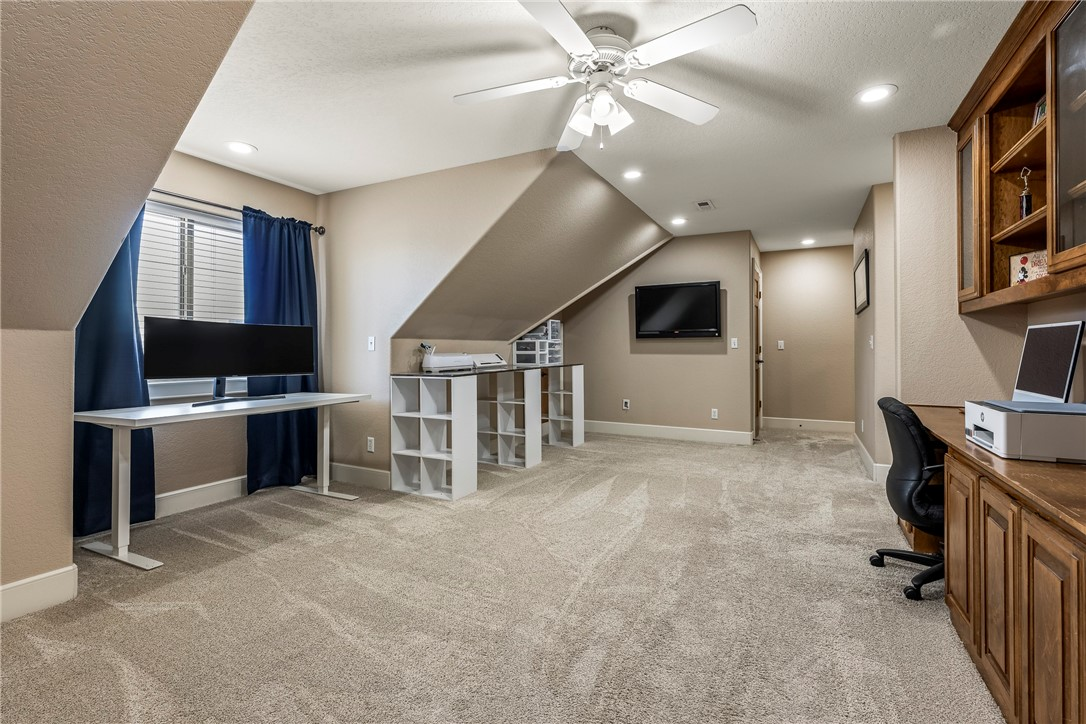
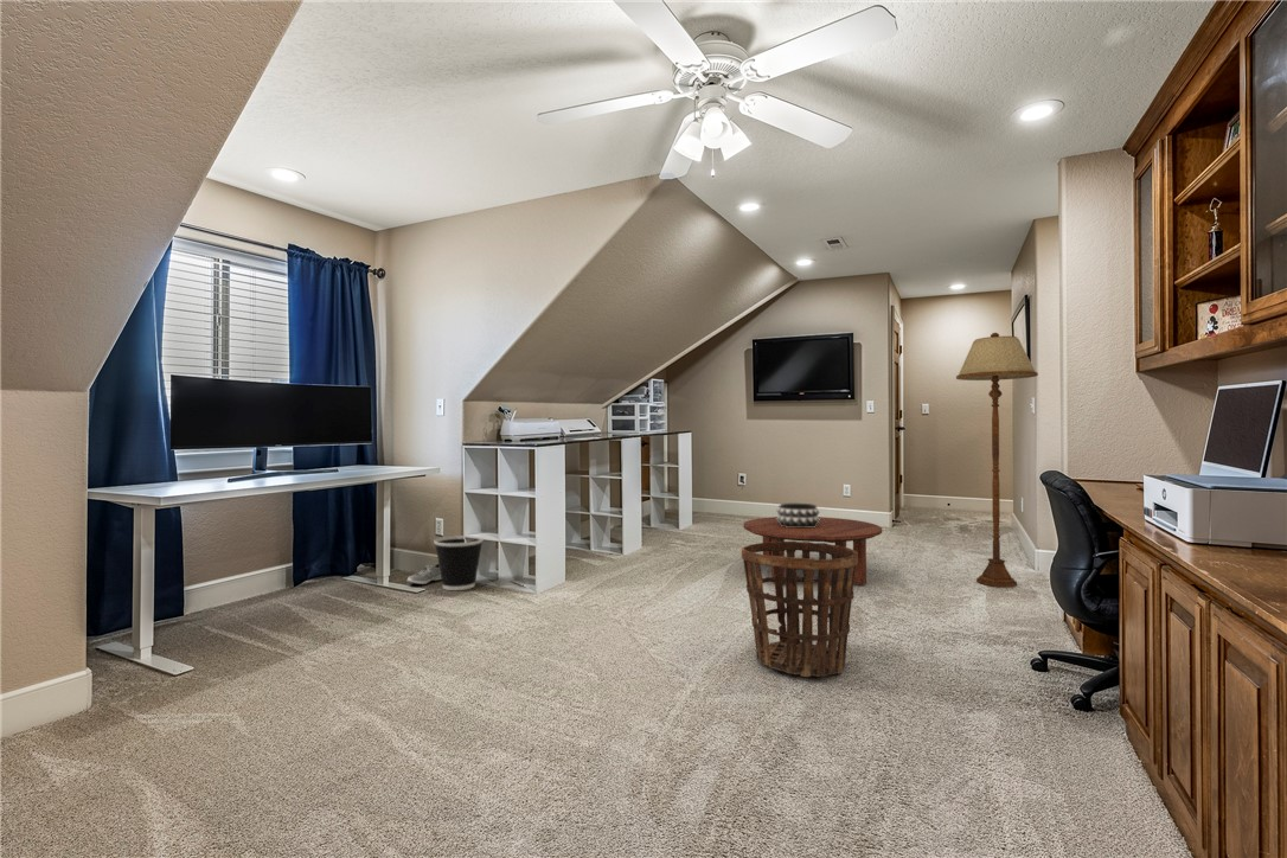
+ floor lamp (995, 457)
+ sneaker (425, 572)
+ wastebasket (459, 563)
+ basket (799, 603)
+ coffee table (811, 540)
+ decorative bowl (798, 514)
